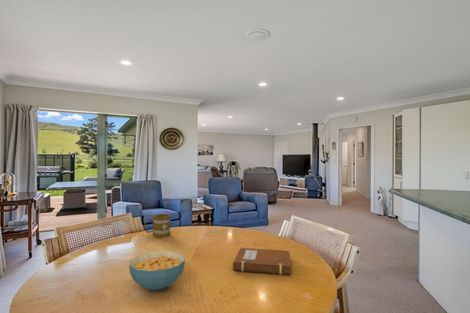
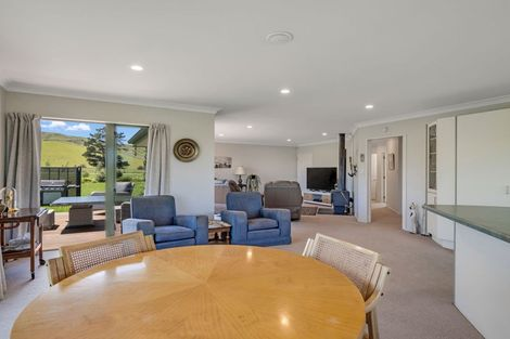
- mug (157, 225)
- notebook (261, 260)
- cereal bowl (157, 273)
